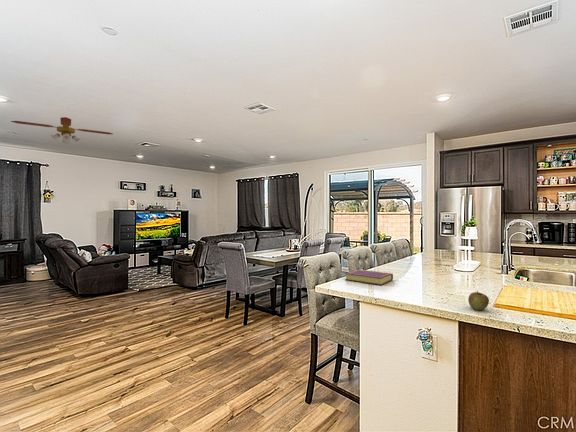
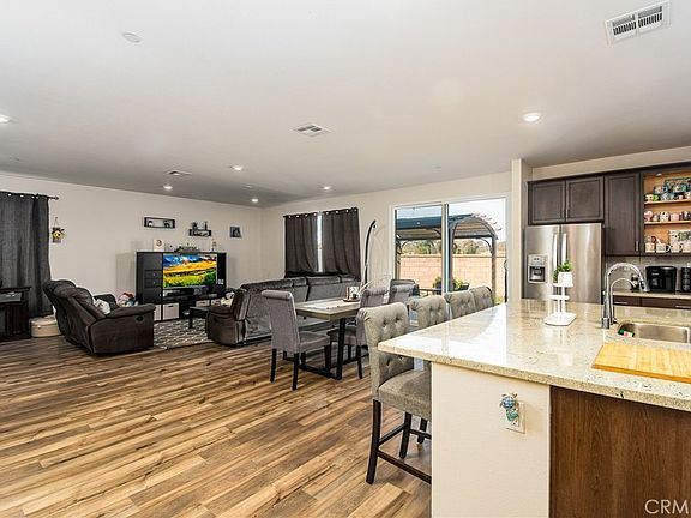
- book (368, 276)
- apple (478, 299)
- ceiling fan (66, 130)
